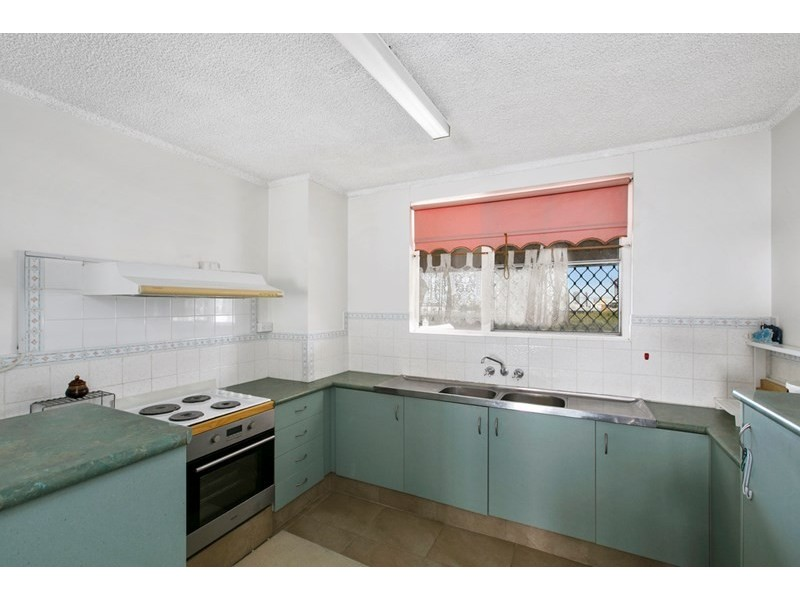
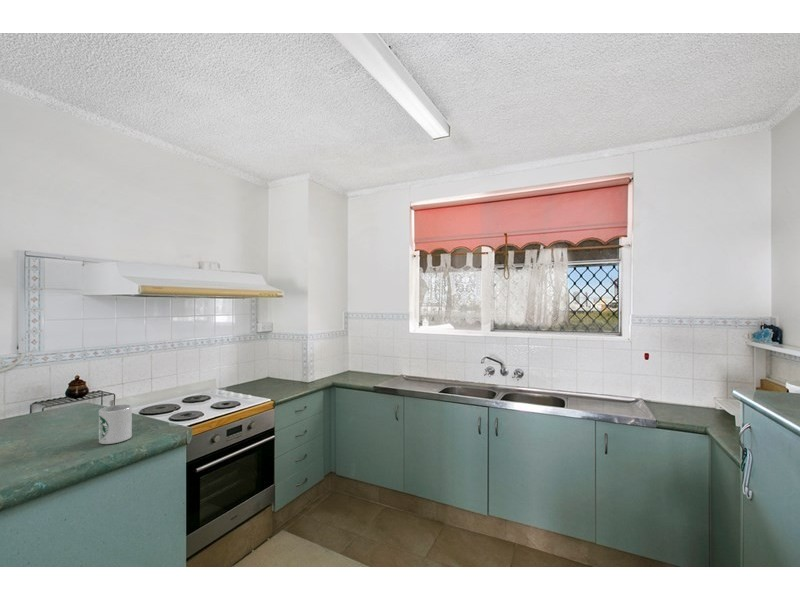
+ mug (113, 422)
